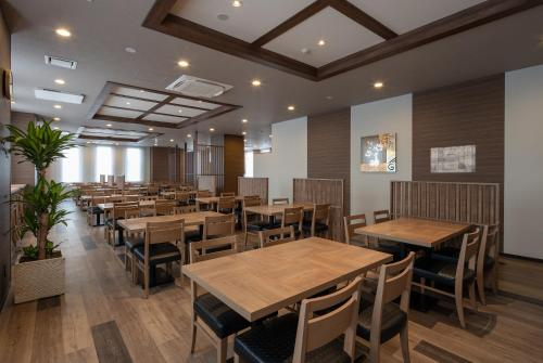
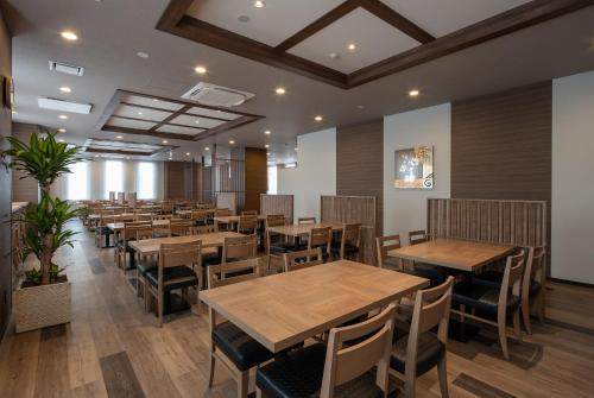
- wall art (452, 159)
